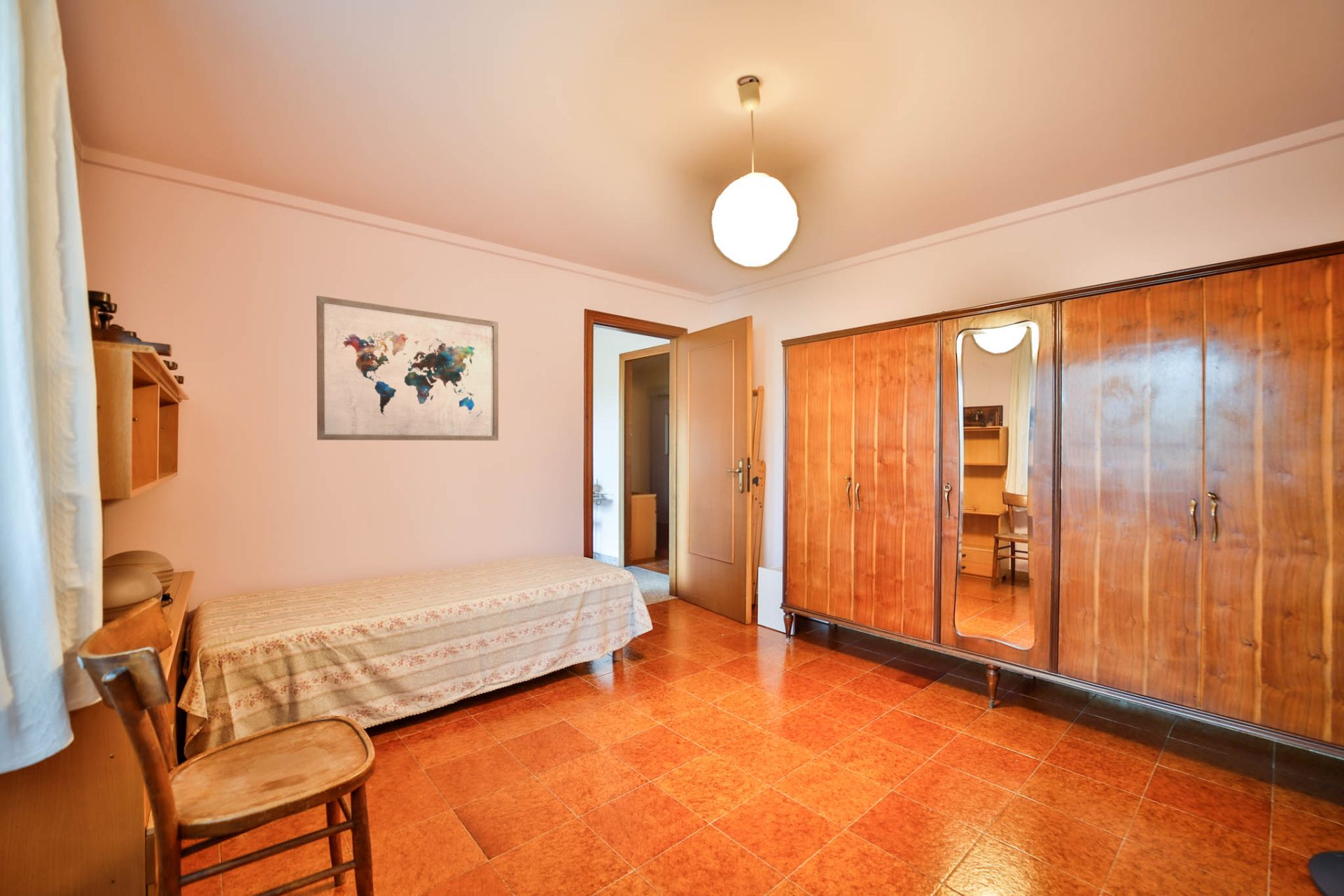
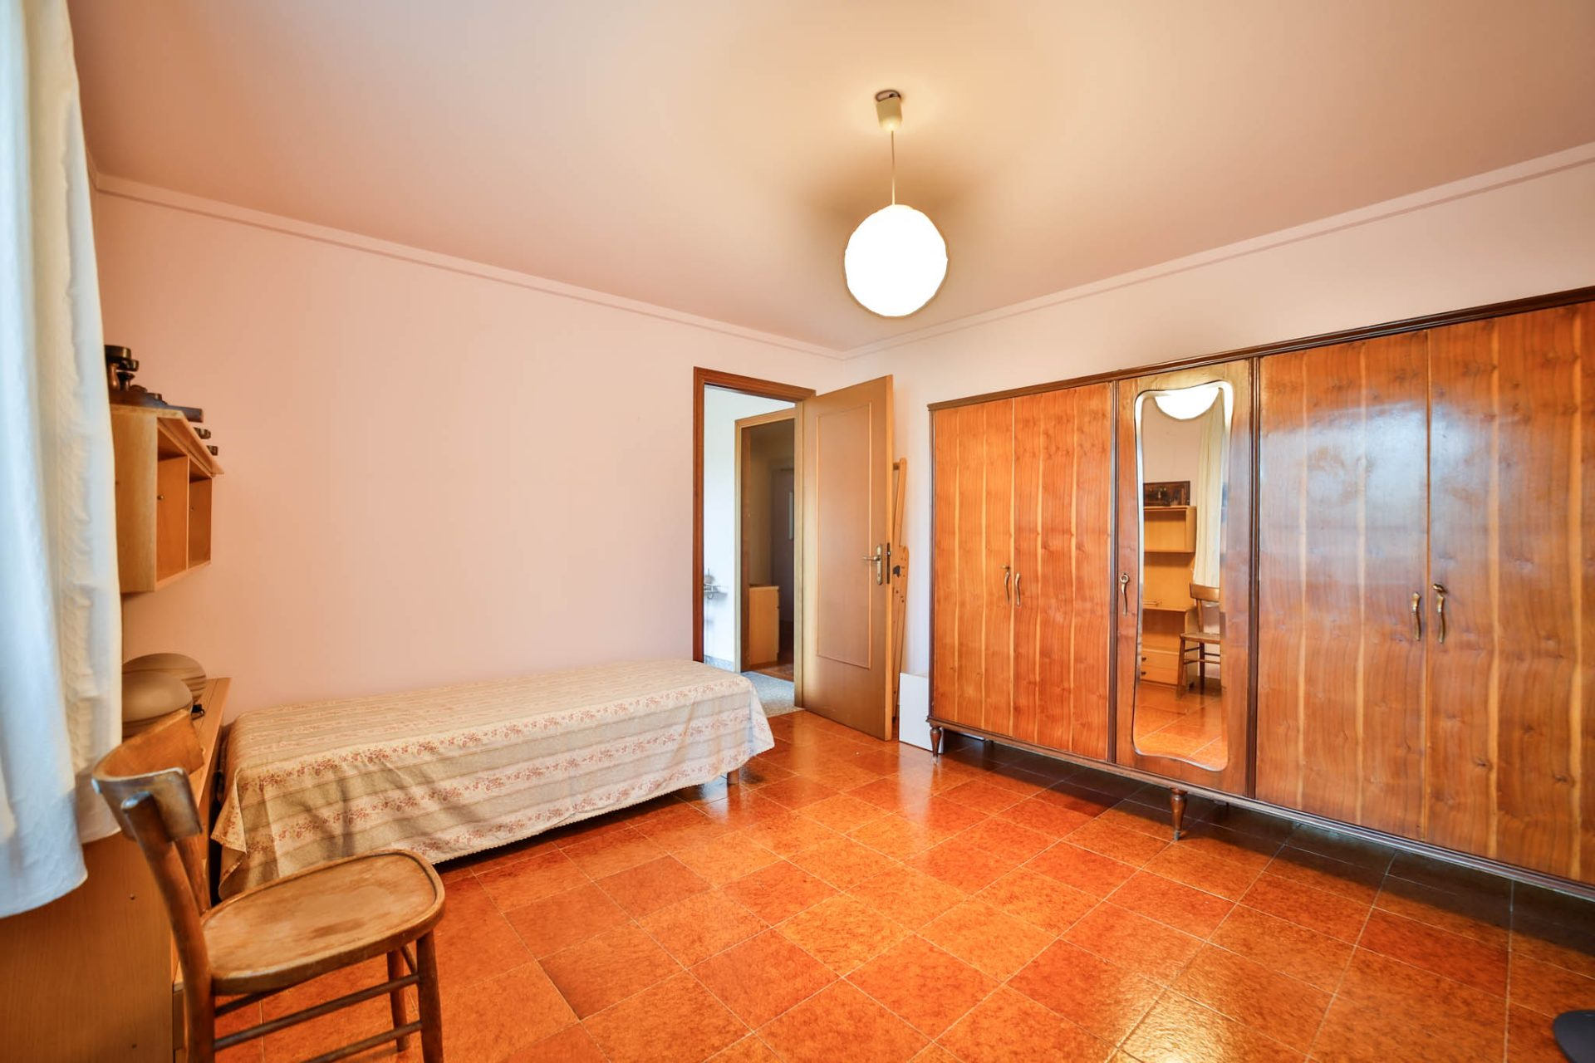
- wall art (416, 375)
